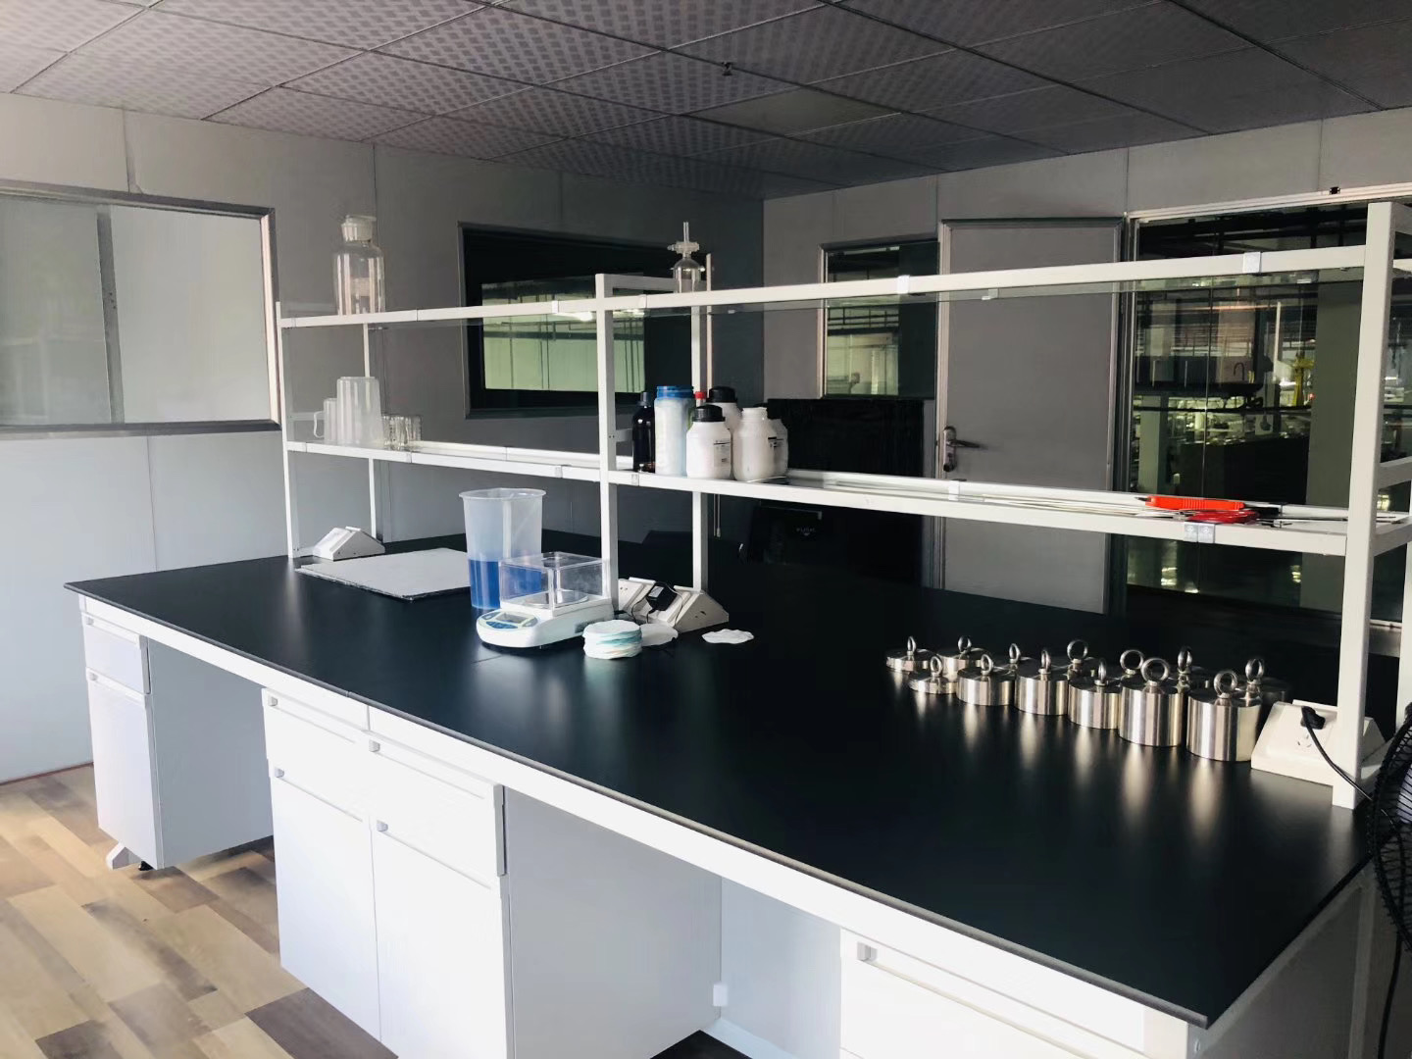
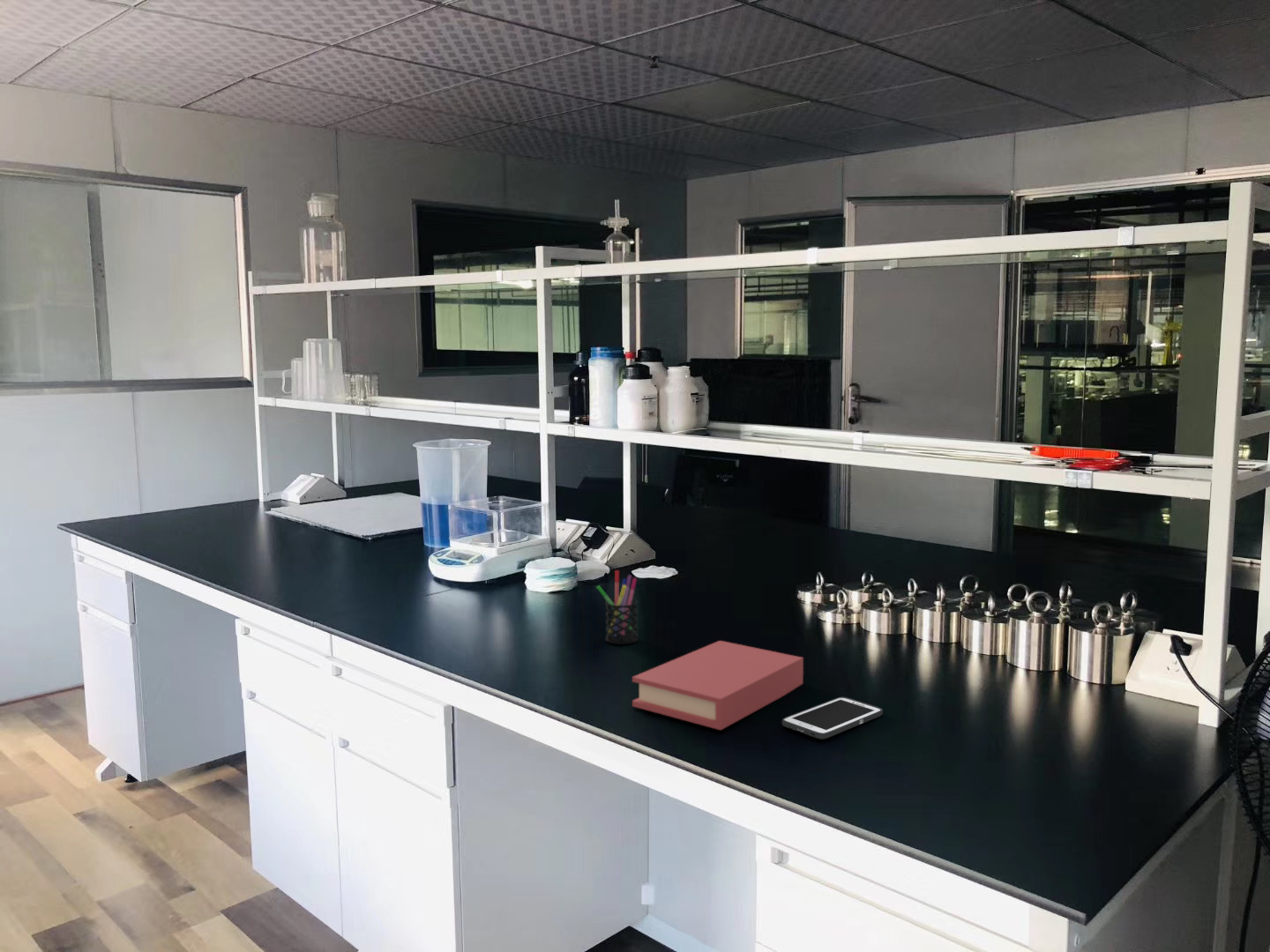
+ book (720, 681)
+ cell phone (833, 717)
+ pen holder (617, 606)
